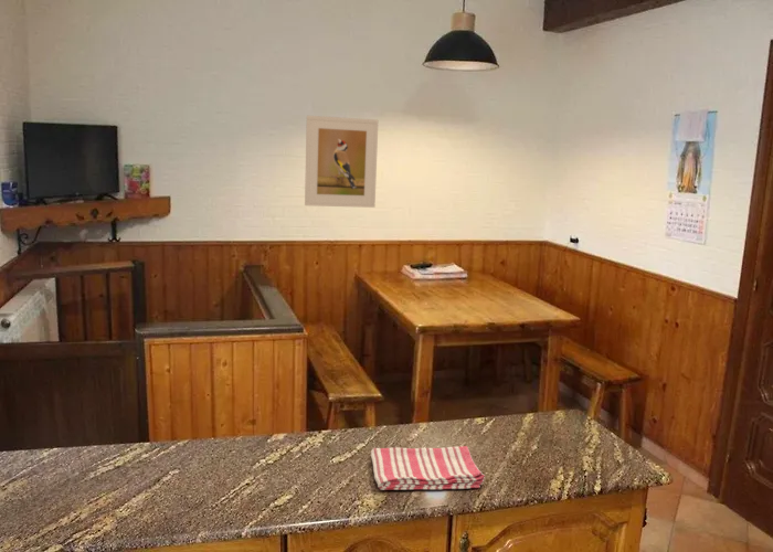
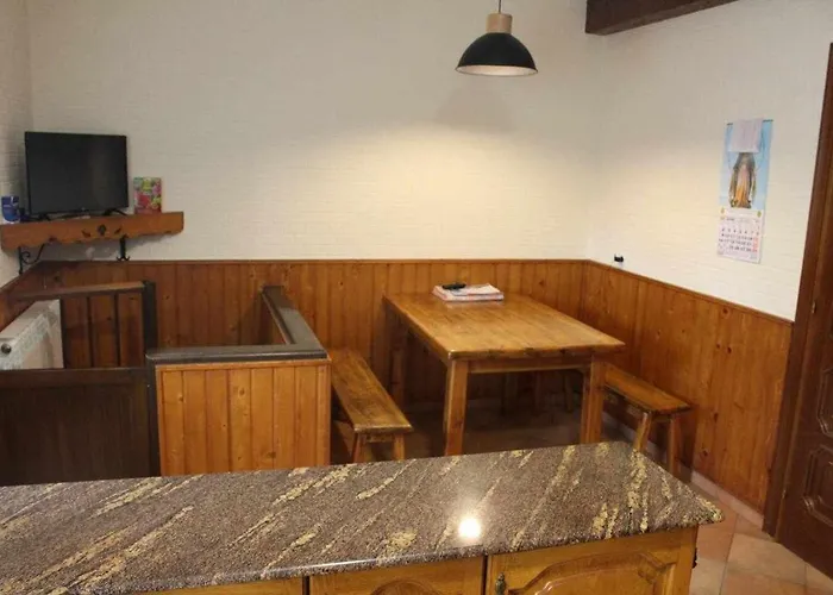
- dish towel (424, 464)
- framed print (341, 162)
